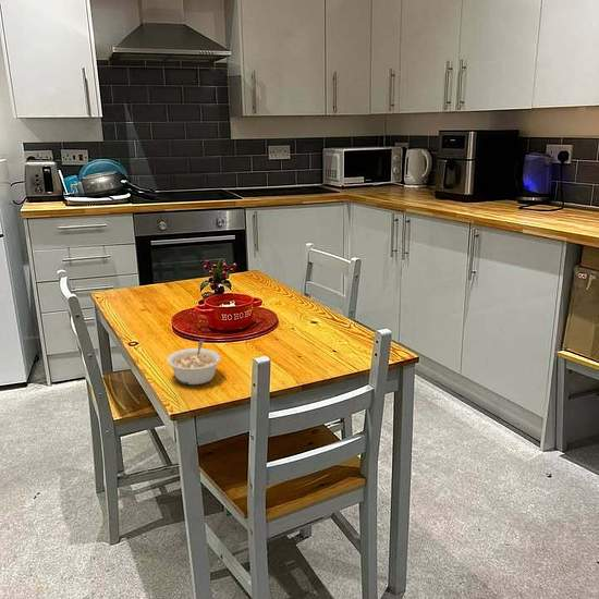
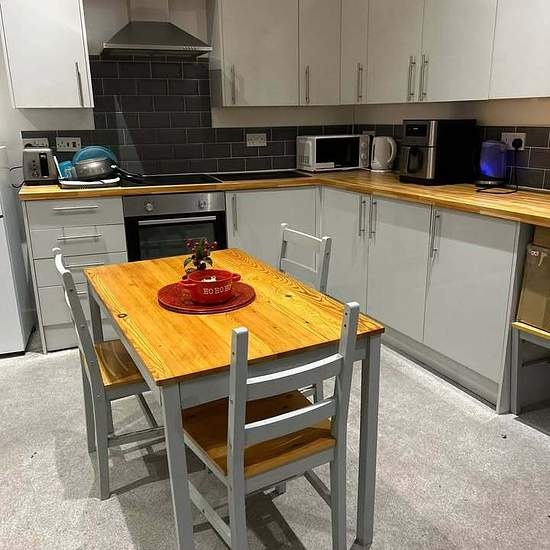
- legume (193, 365)
